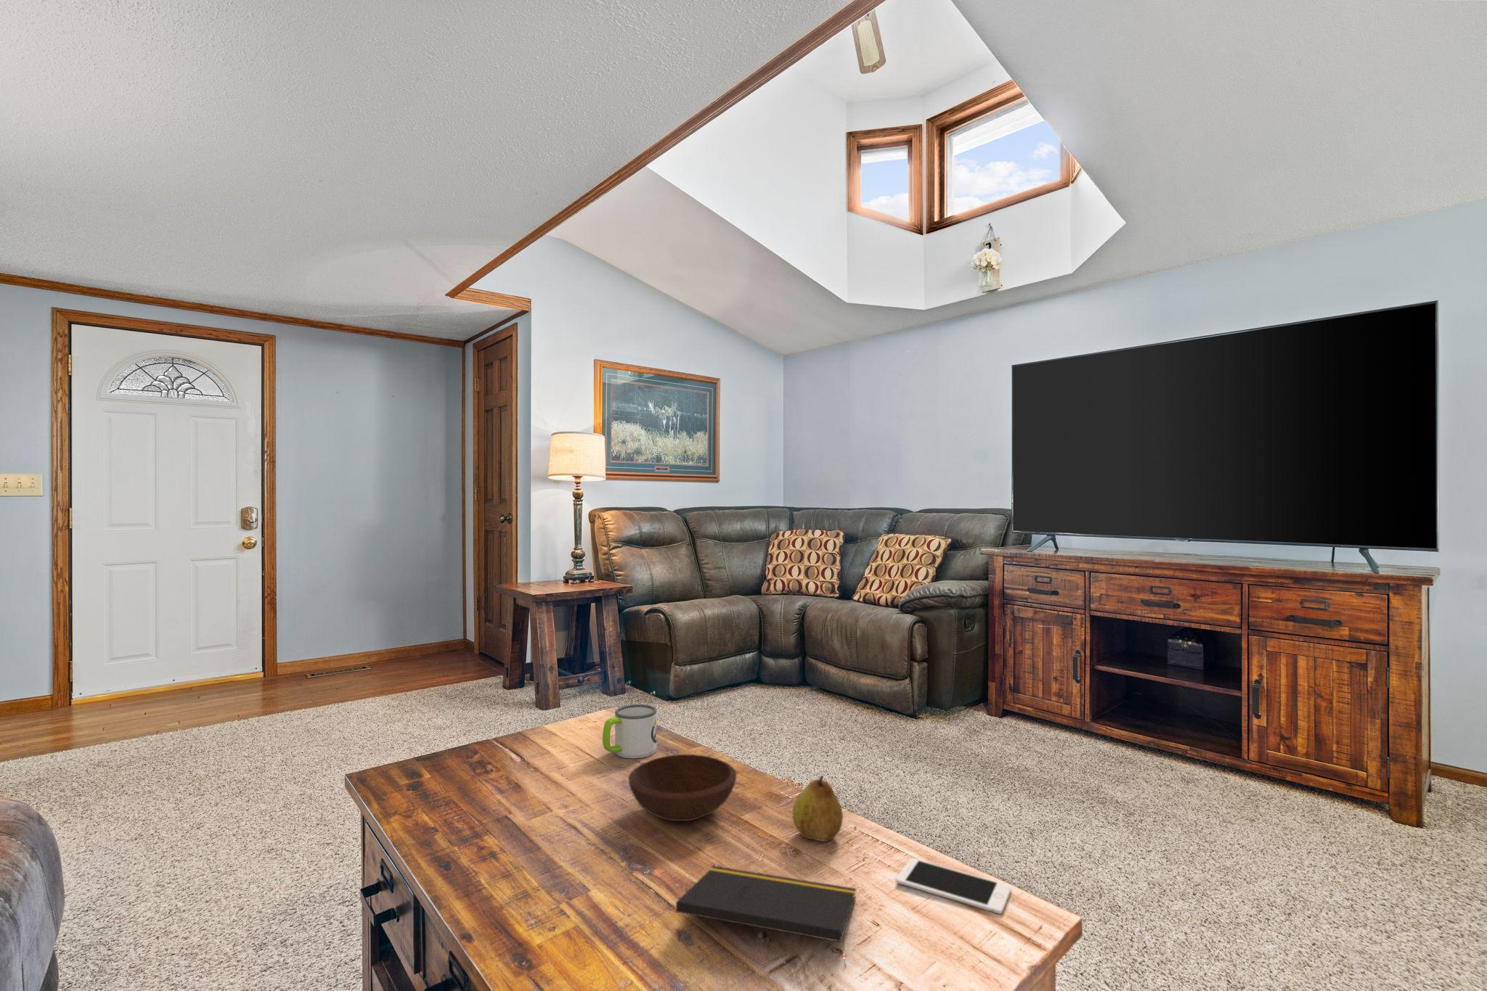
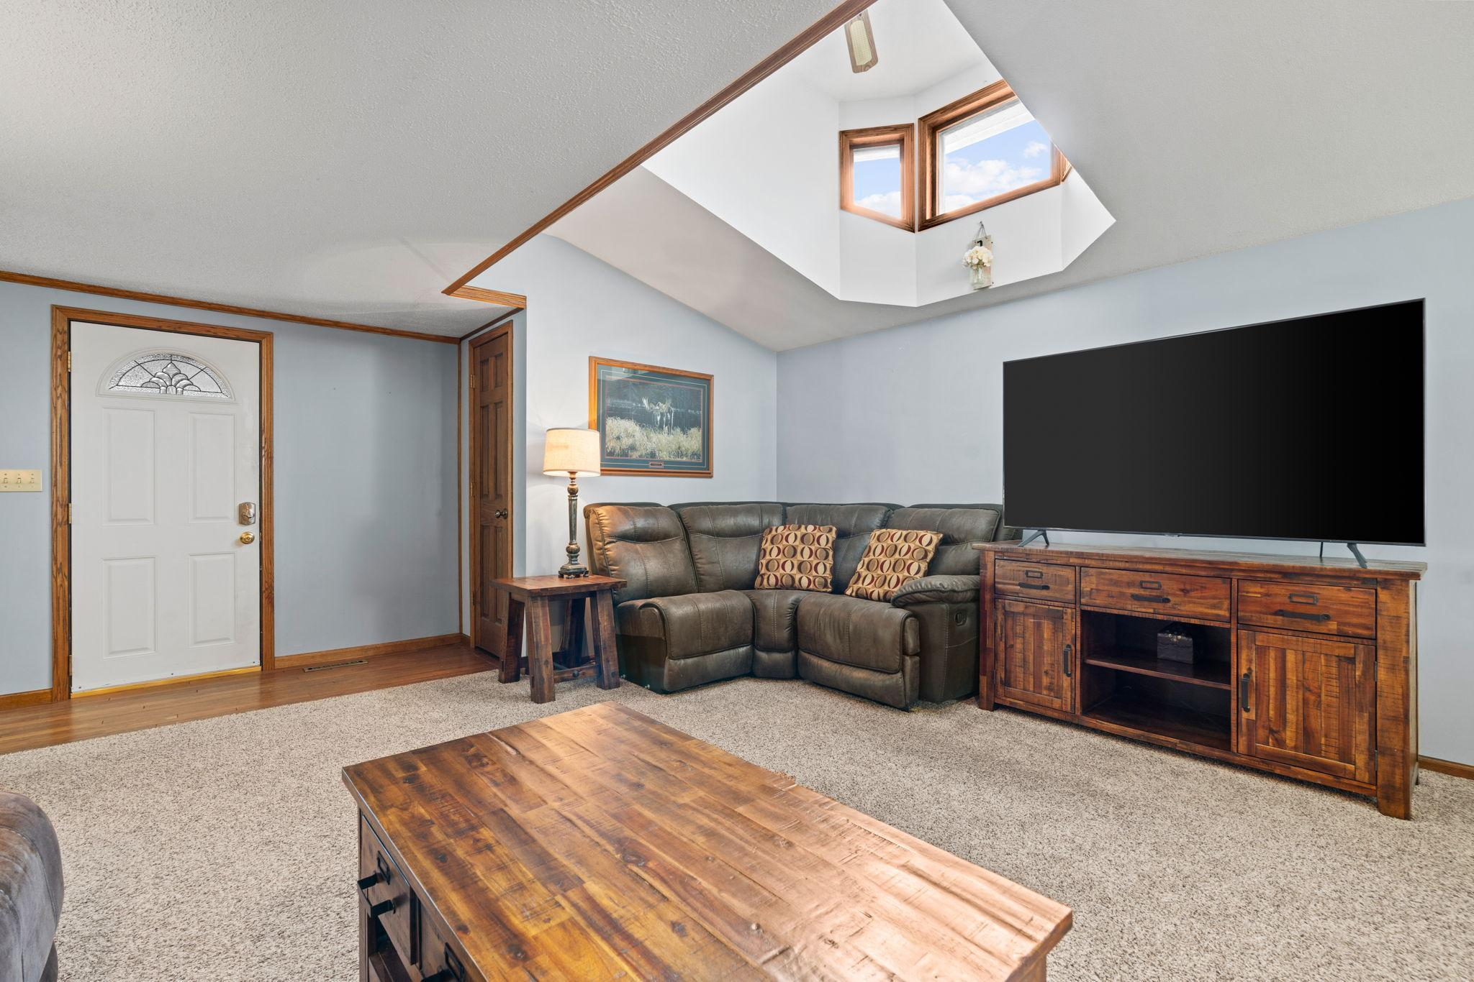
- notepad (770, 899)
- cell phone (953, 884)
- mug (628, 732)
- fruit (817, 802)
- bowl (683, 792)
